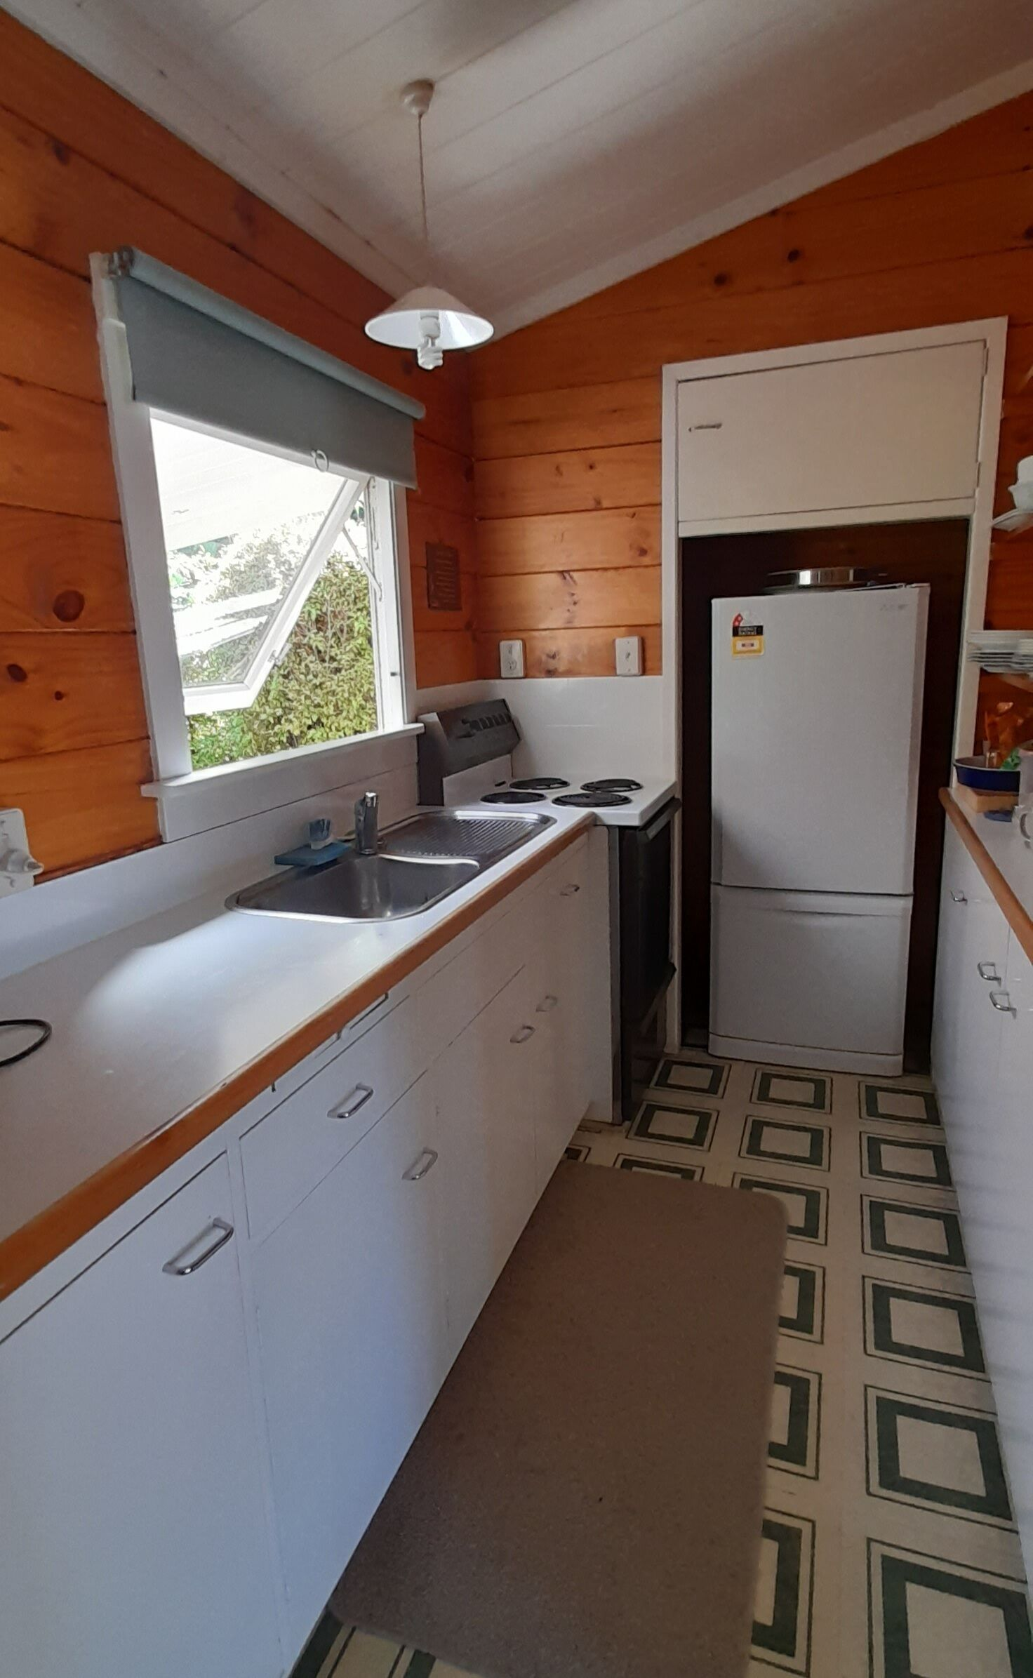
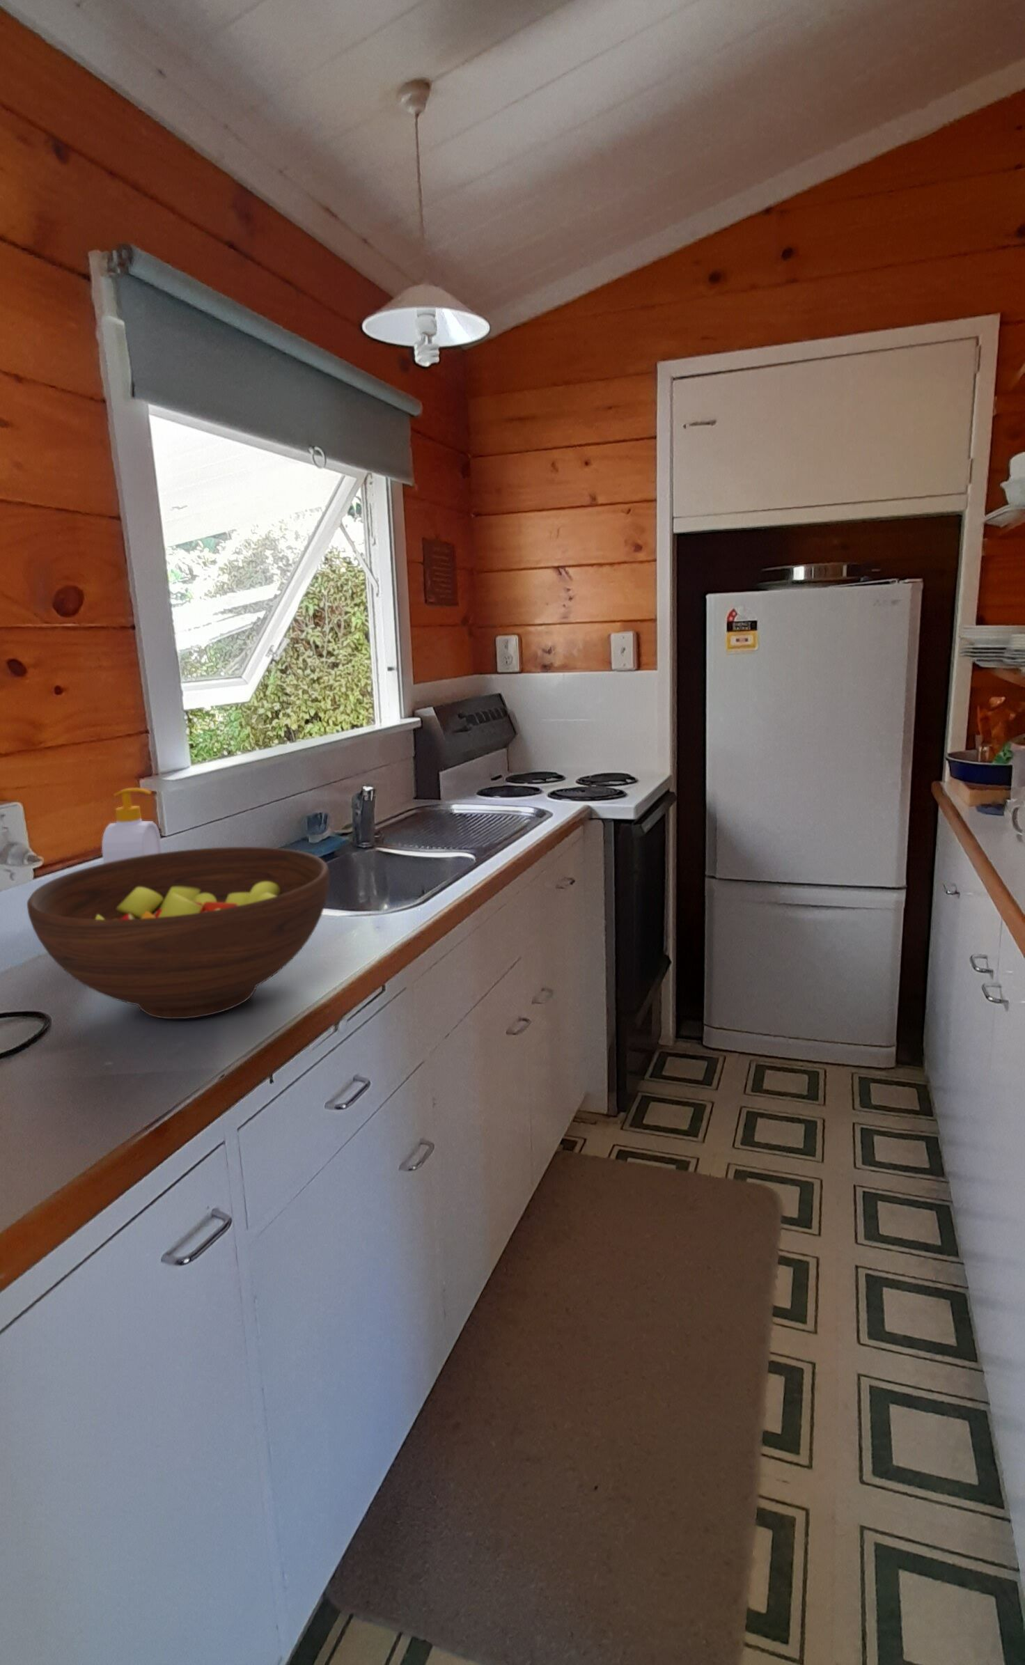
+ fruit bowl (193, 940)
+ soap bottle (136, 856)
